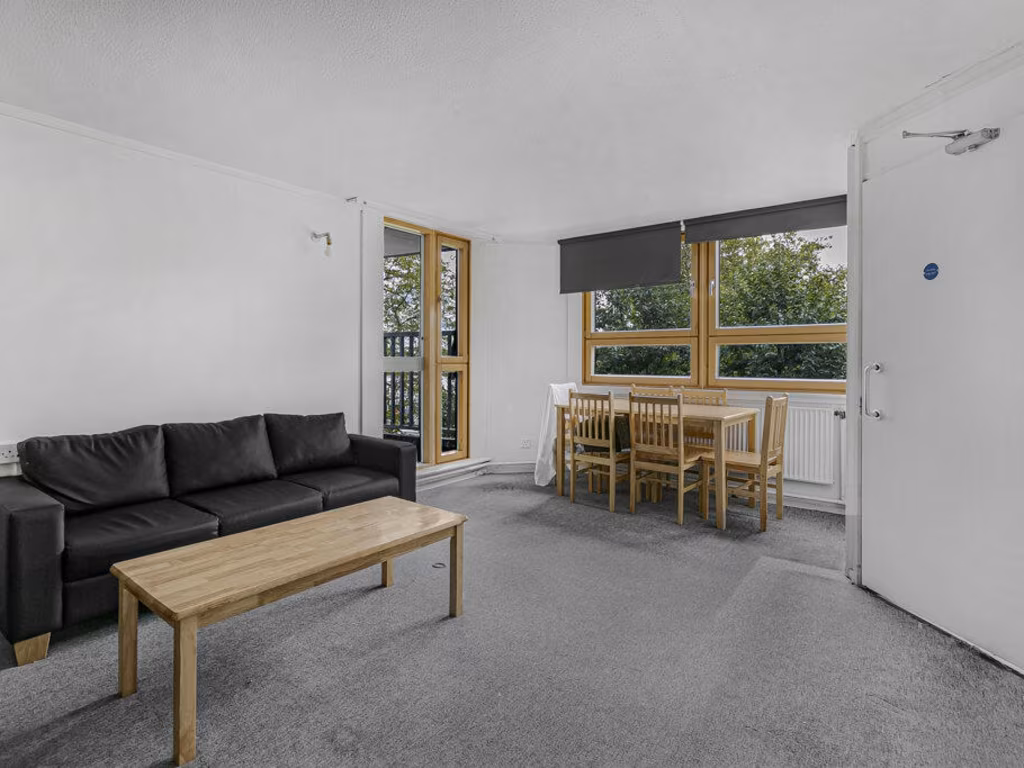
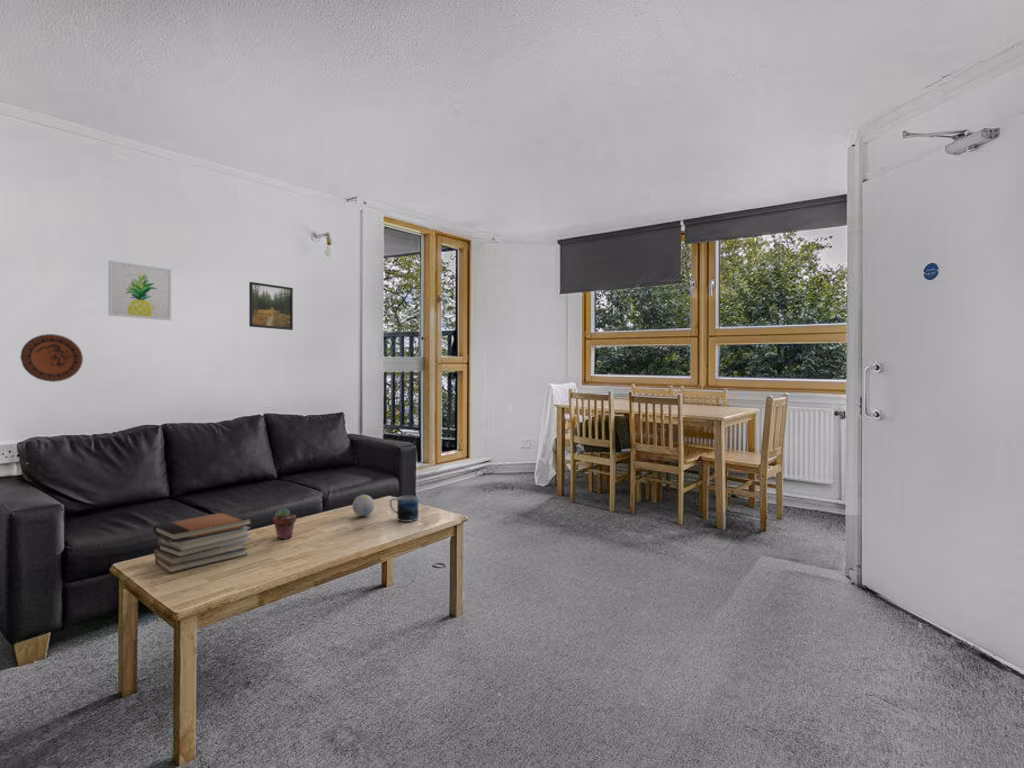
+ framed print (271, 306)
+ decorative plate (52, 357)
+ potted succulent (284, 522)
+ book stack (204, 539)
+ mug (403, 508)
+ wall art (141, 291)
+ decorative ball (363, 505)
